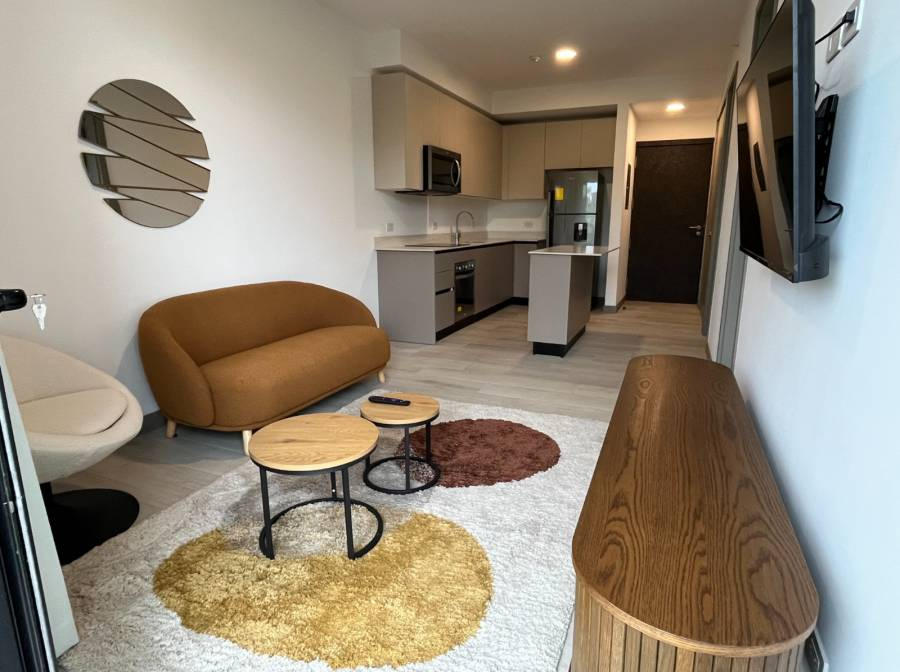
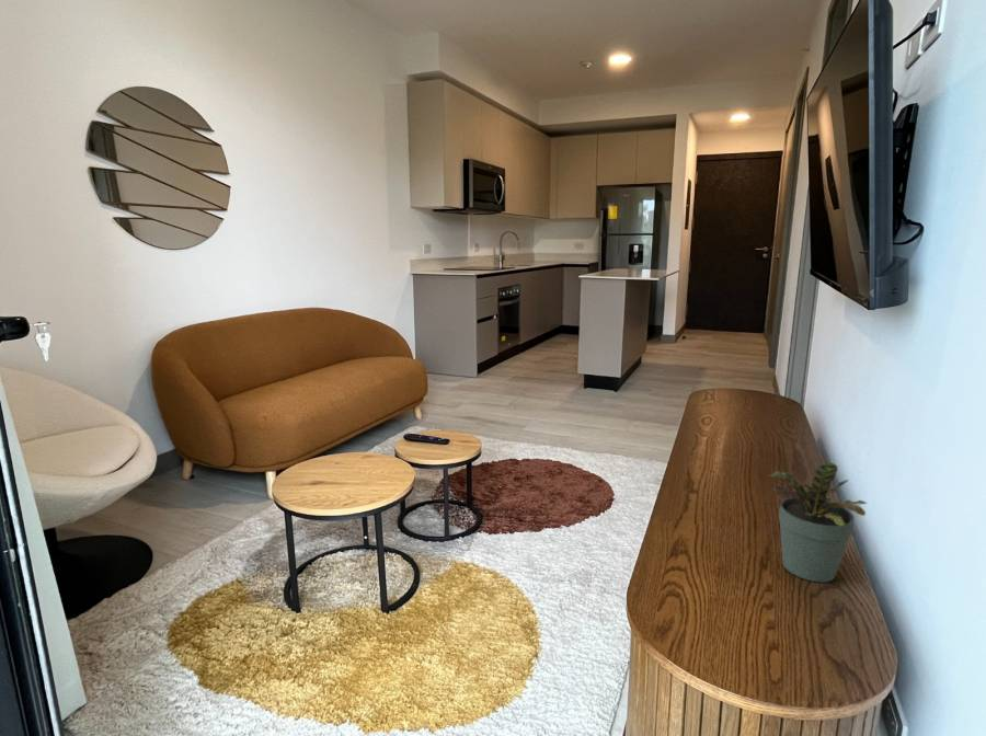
+ potted plant (809, 515)
